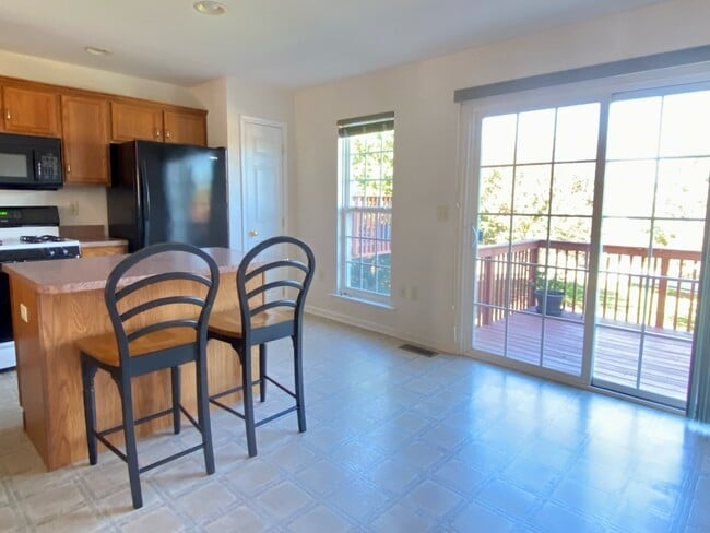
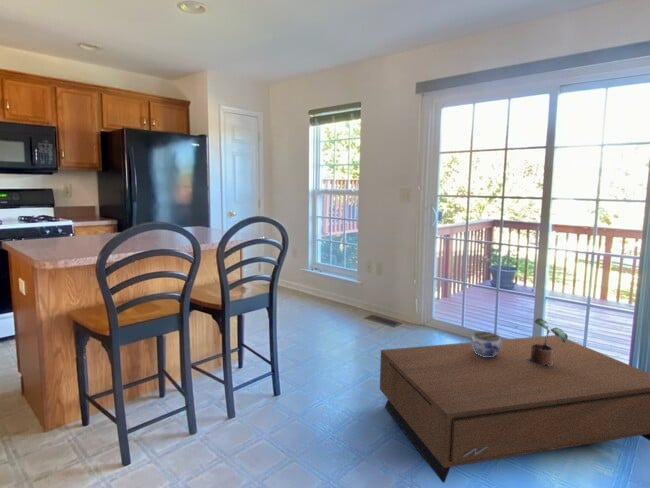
+ jar (485, 343)
+ coffee table (514, 396)
+ potted plant (545, 341)
